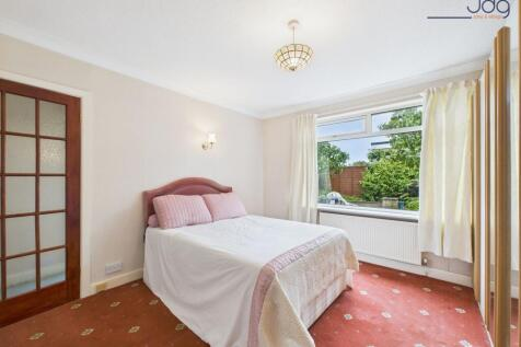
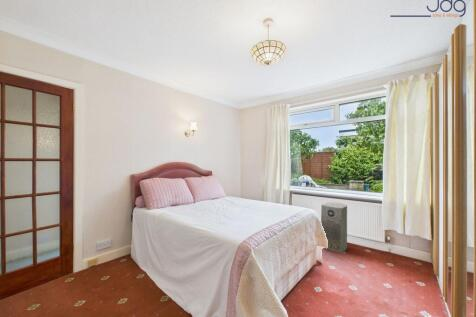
+ air purifier (335, 225)
